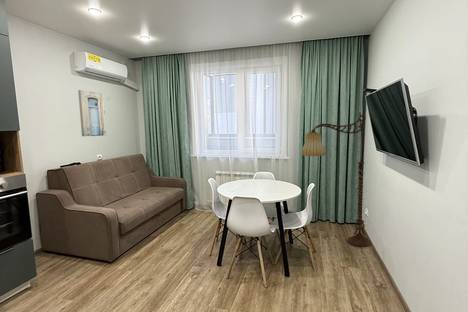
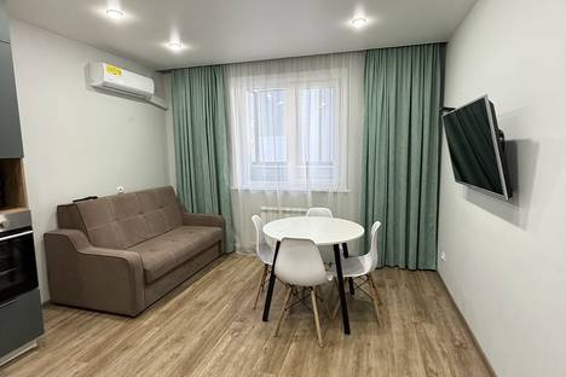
- floor lamp (358, 178)
- wall art (93, 114)
